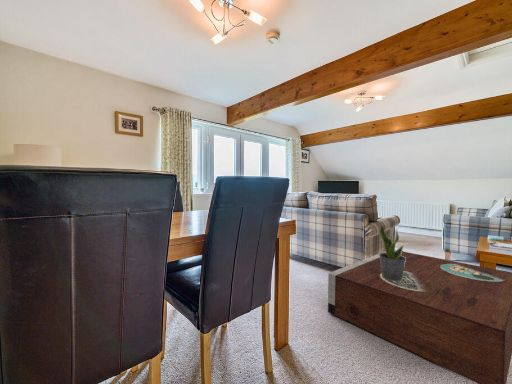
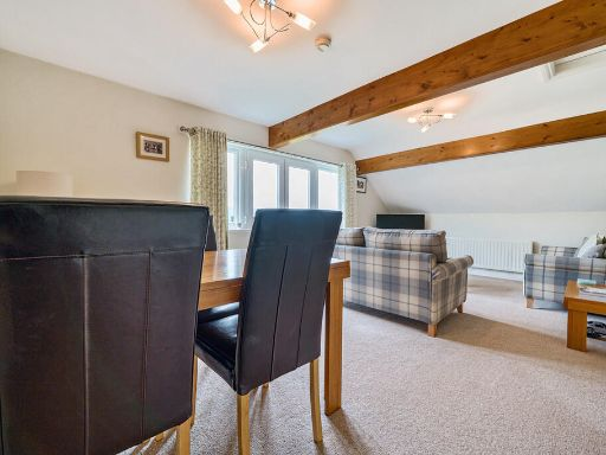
- potted plant (392, 251)
- stereo (423, 292)
